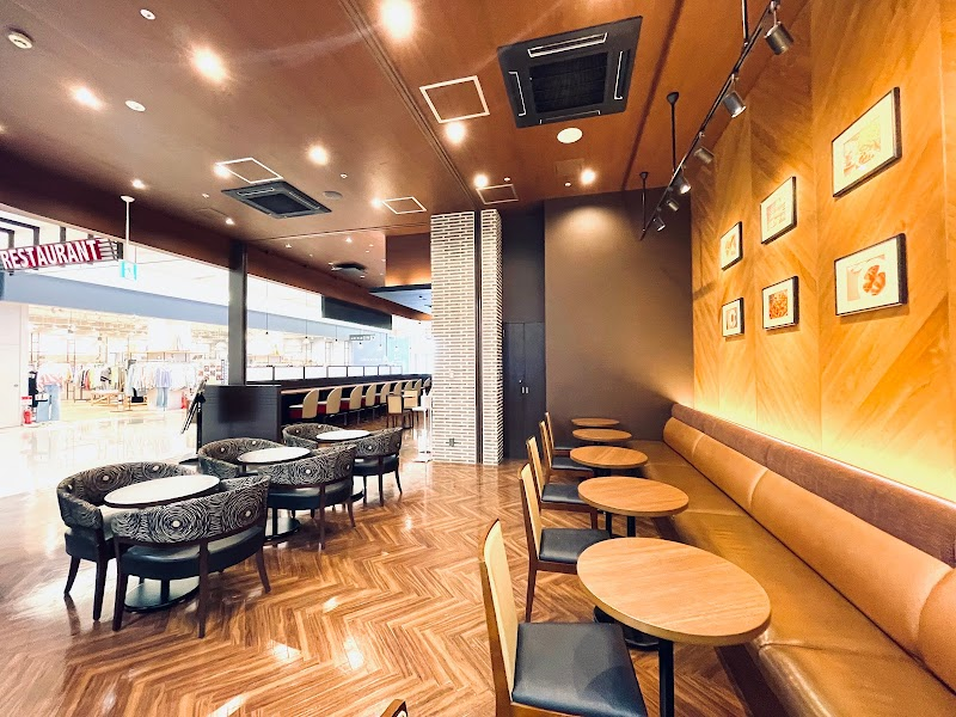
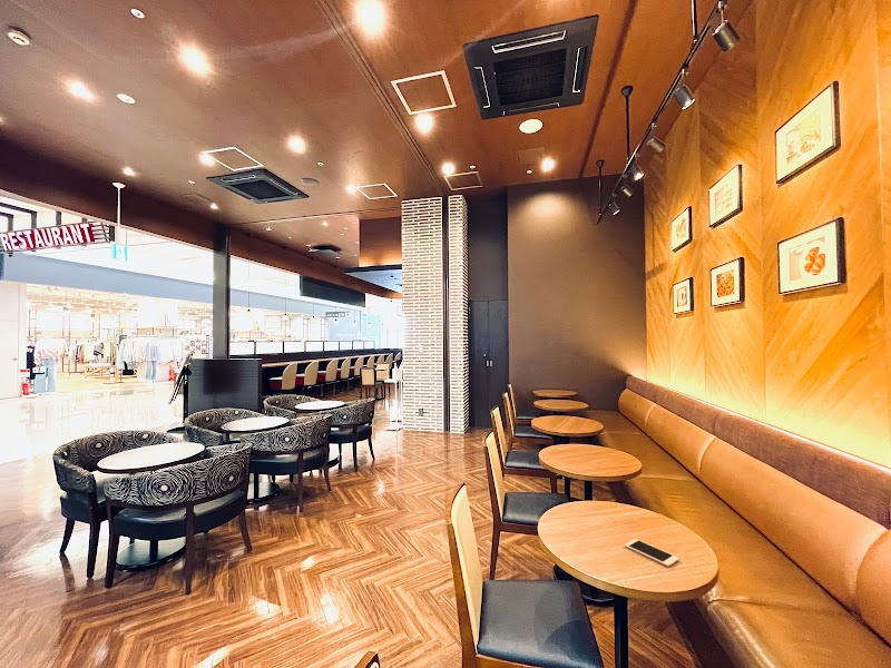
+ cell phone (650, 551)
